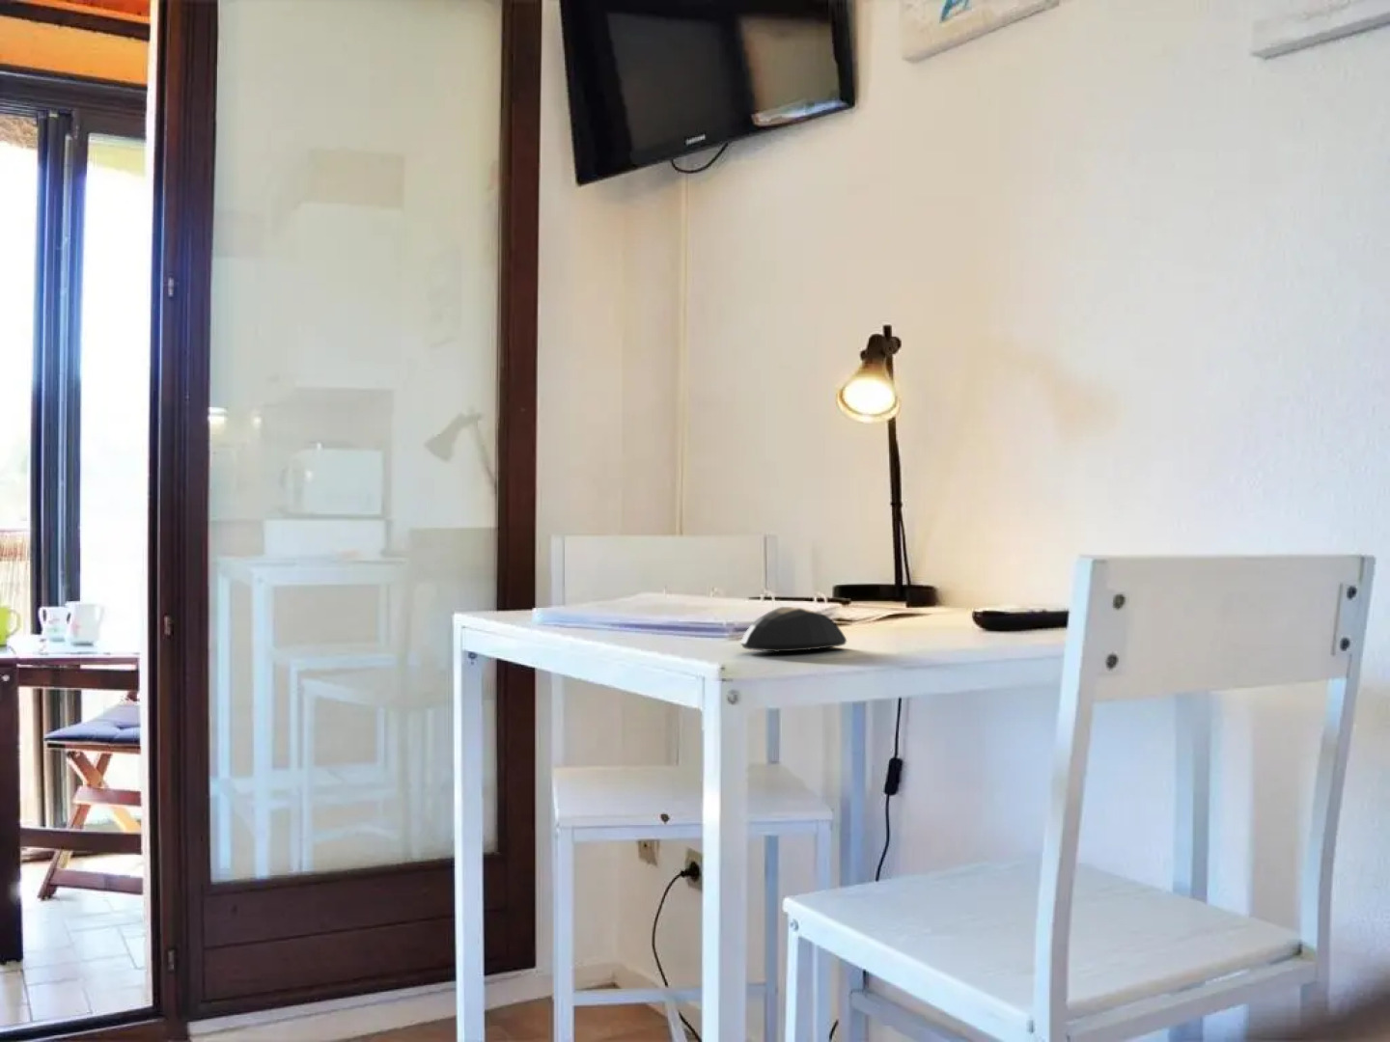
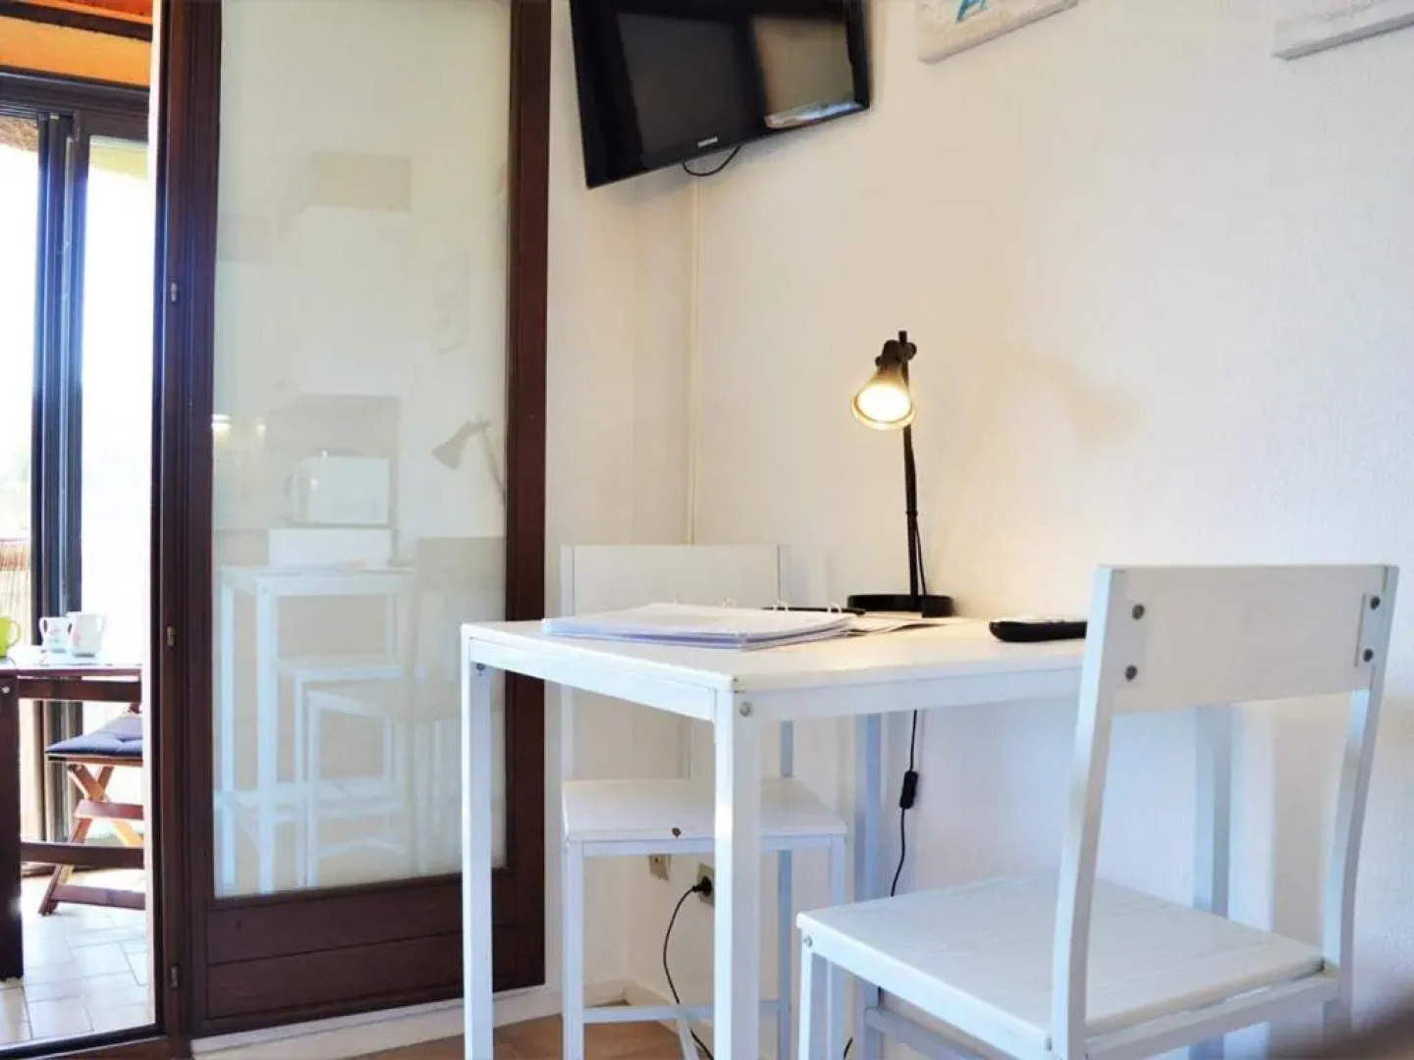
- mouse (790, 627)
